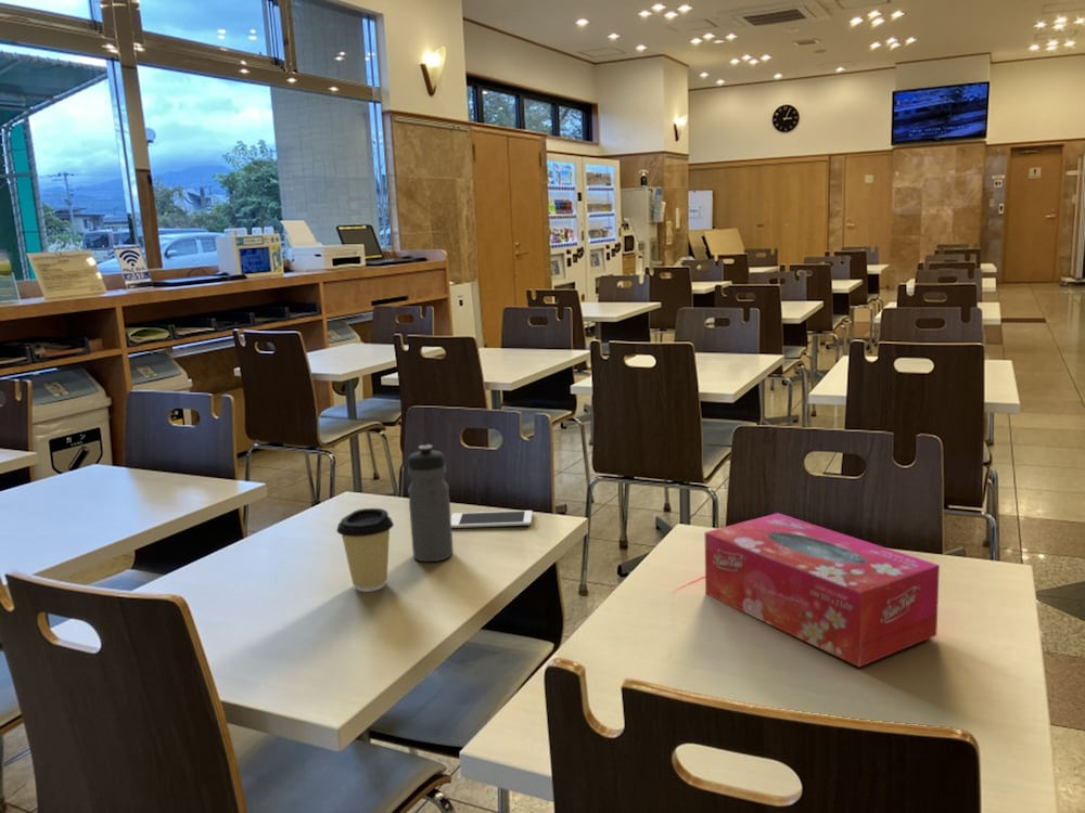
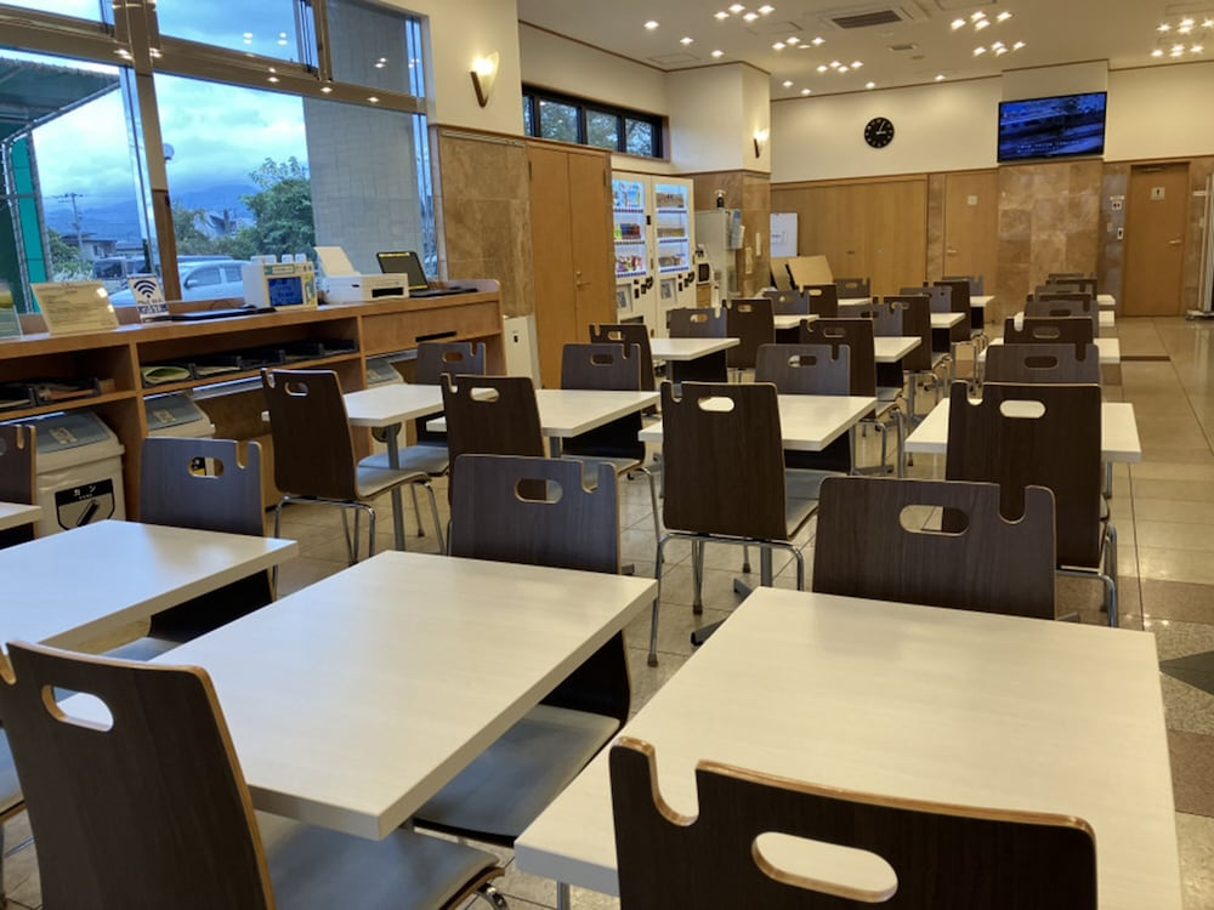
- water bottle (429, 501)
- cell phone (490, 518)
- tissue box (813, 580)
- coffee cup (367, 551)
